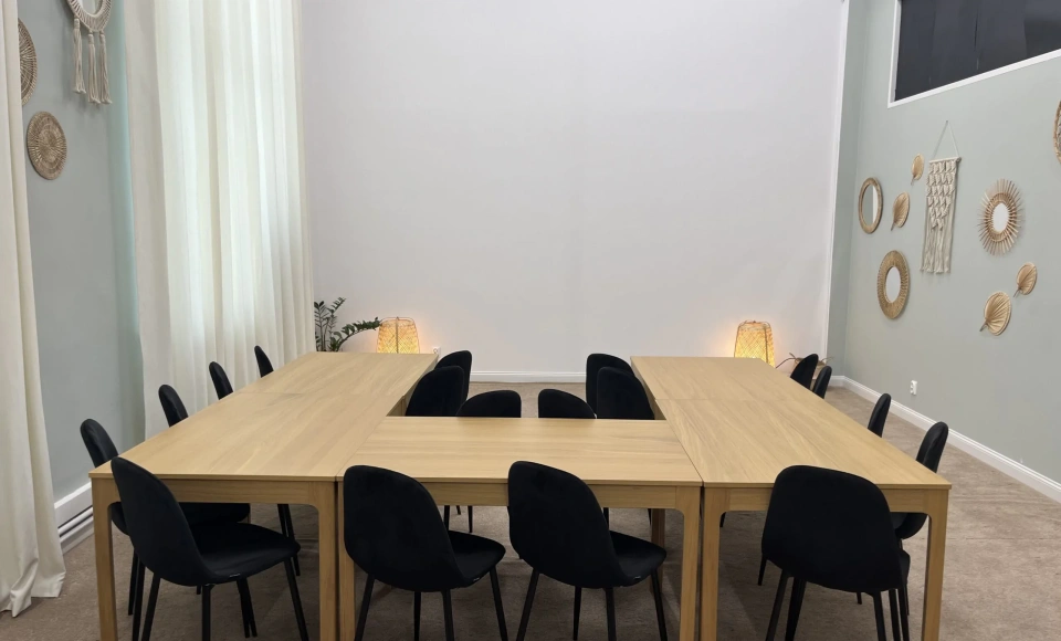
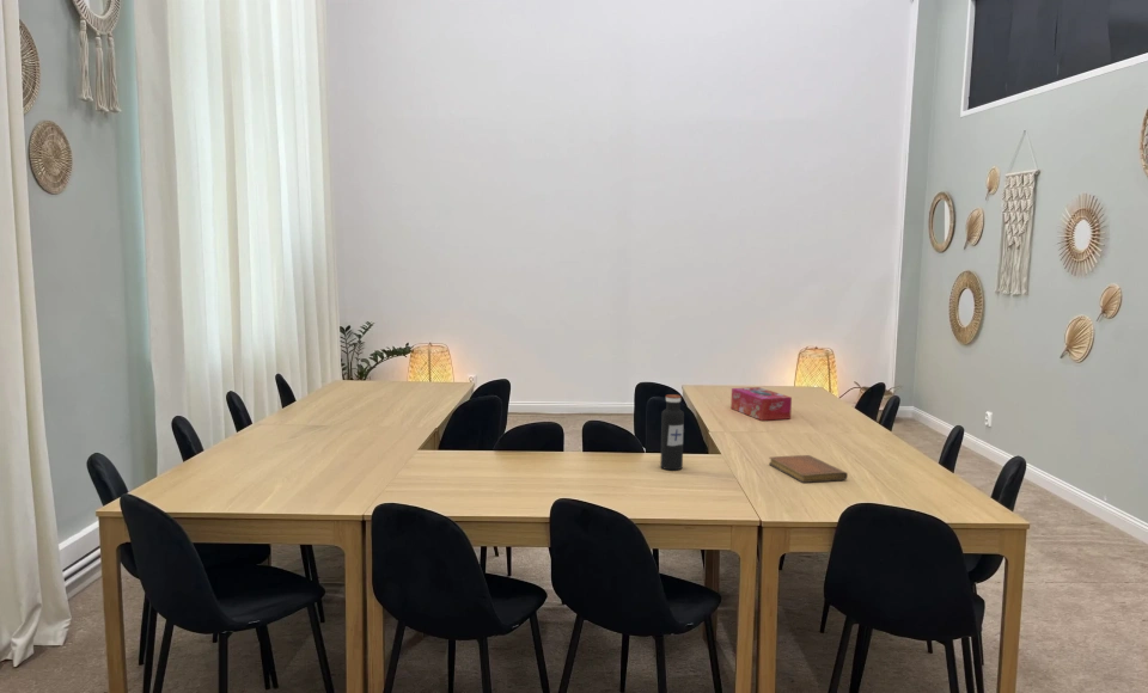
+ tissue box (759, 403)
+ notebook (806, 467)
+ water bottle (672, 431)
